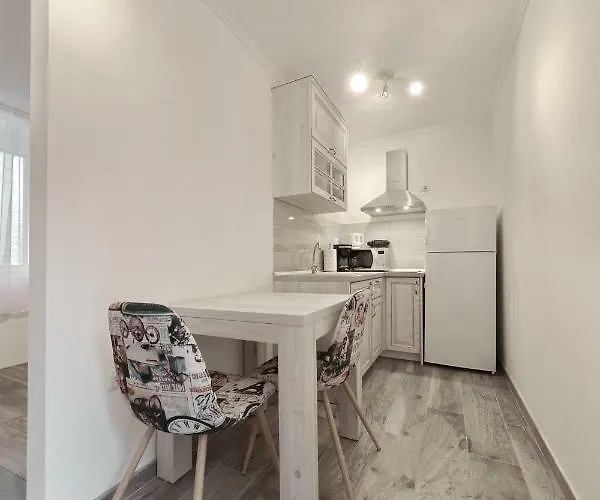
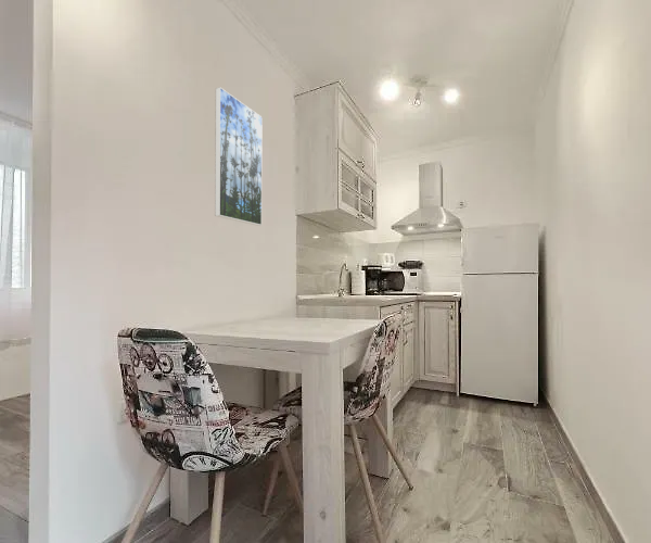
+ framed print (240, 162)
